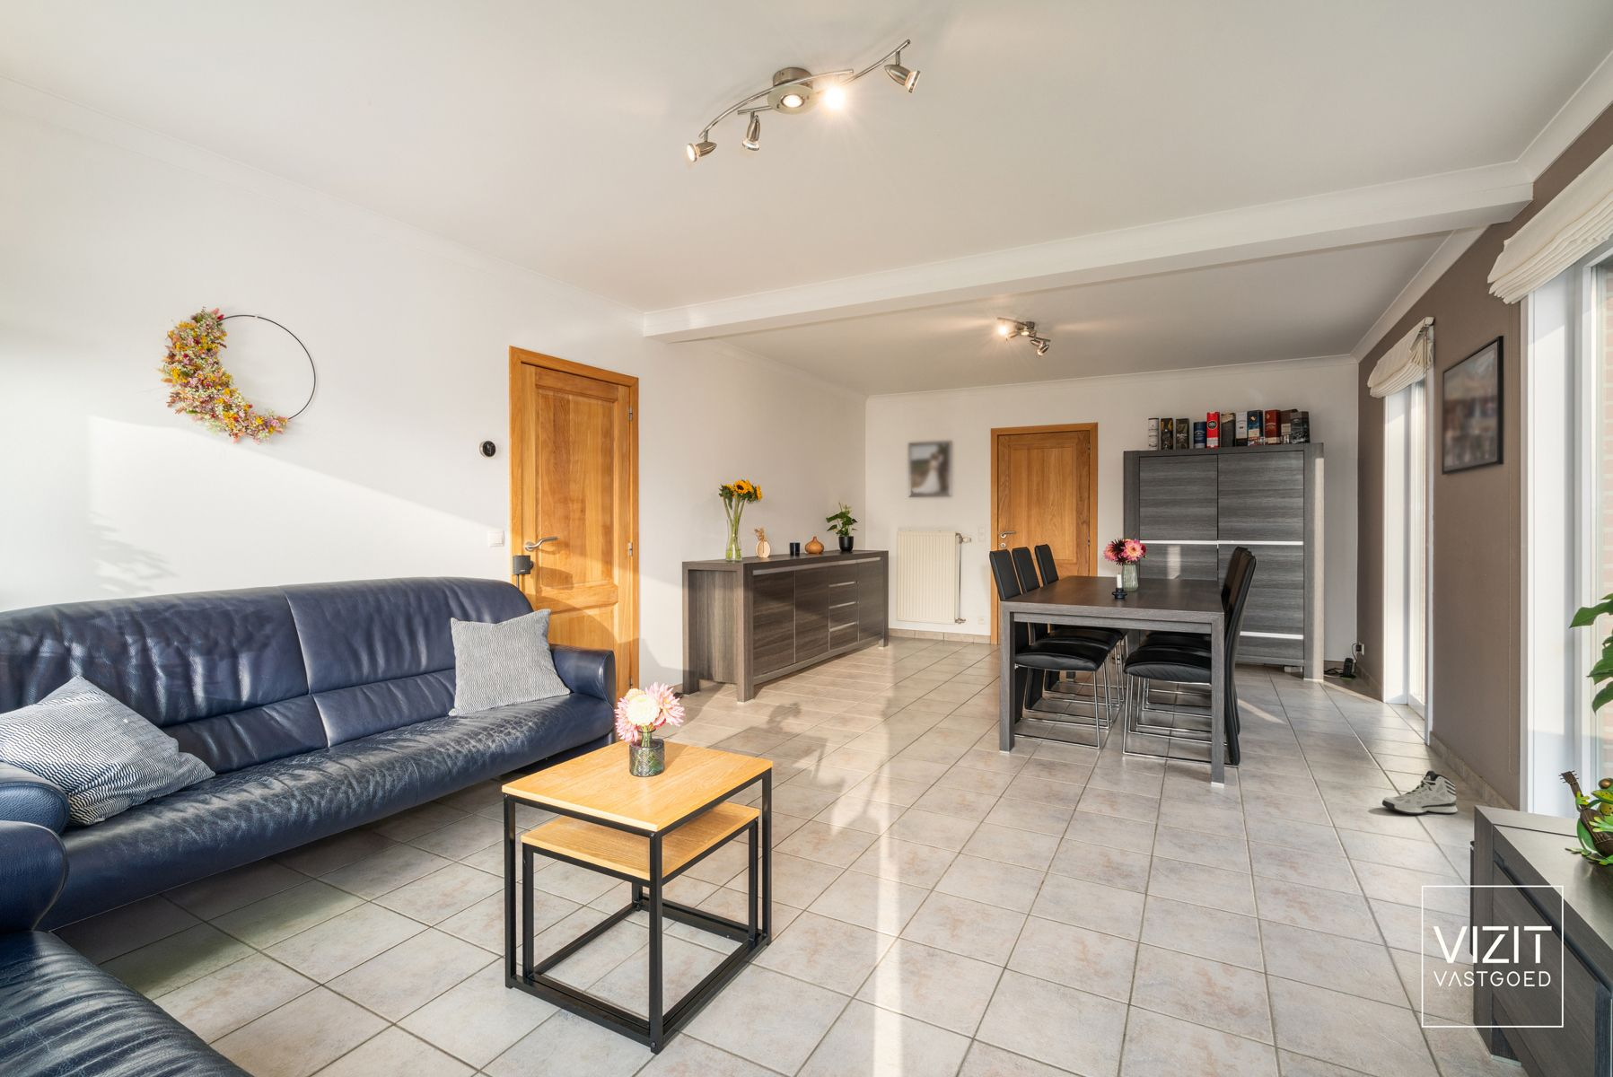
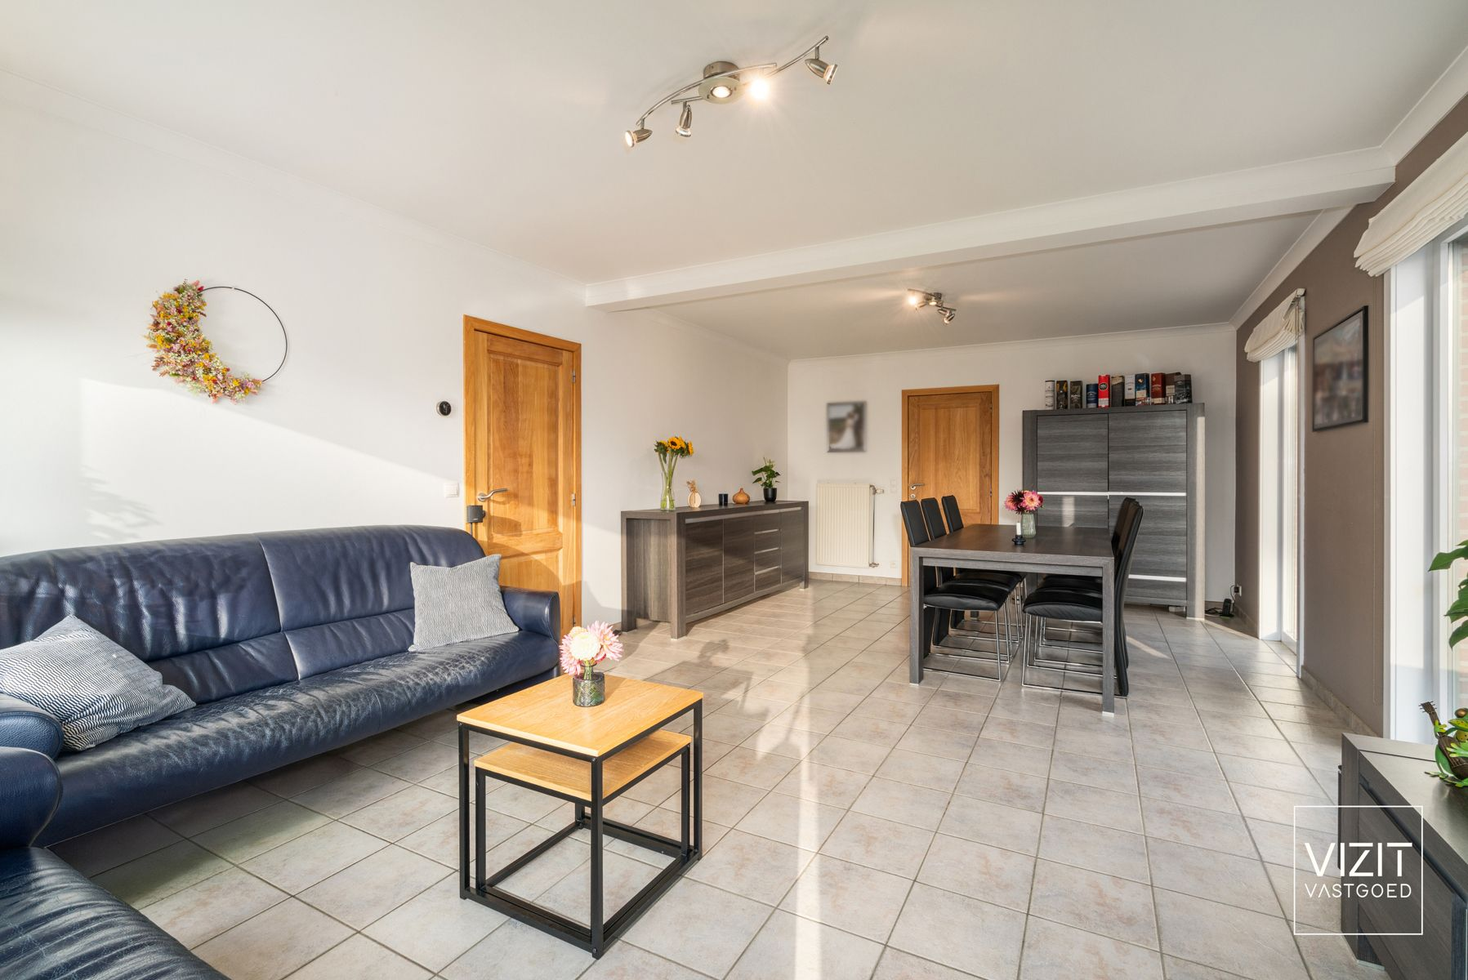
- sneaker (1418, 790)
